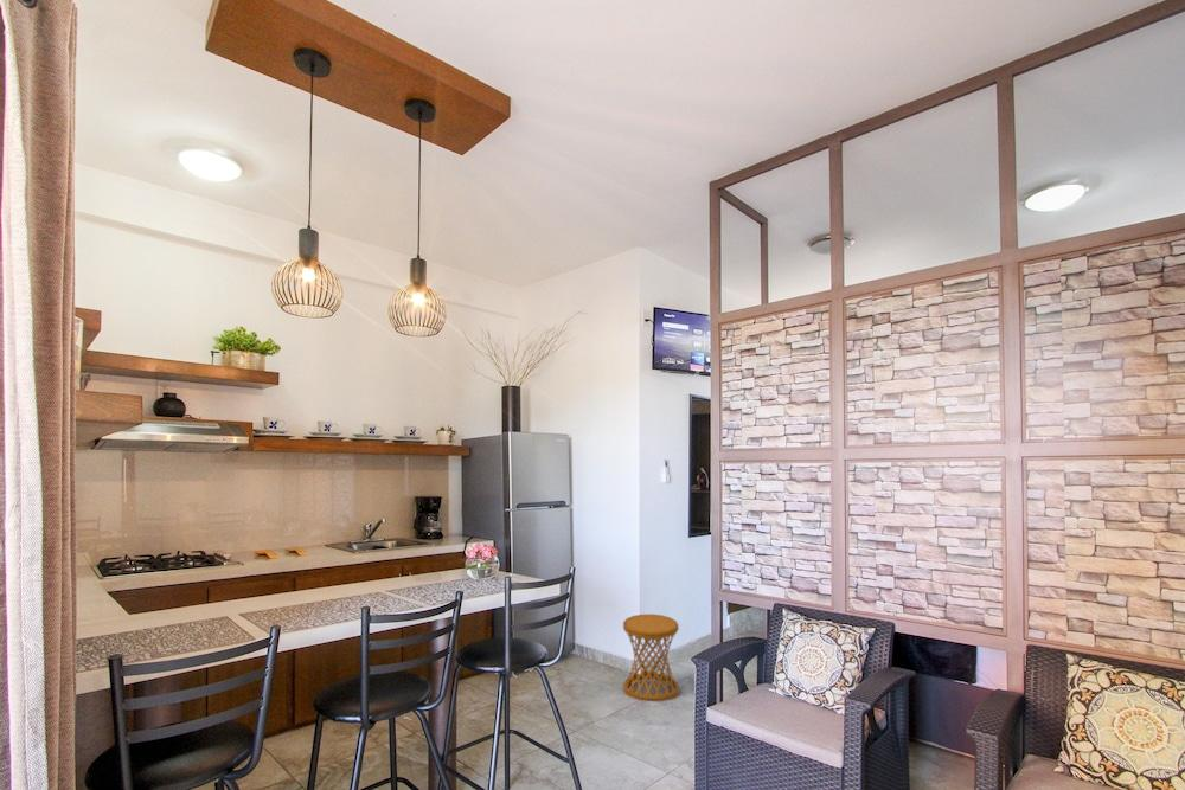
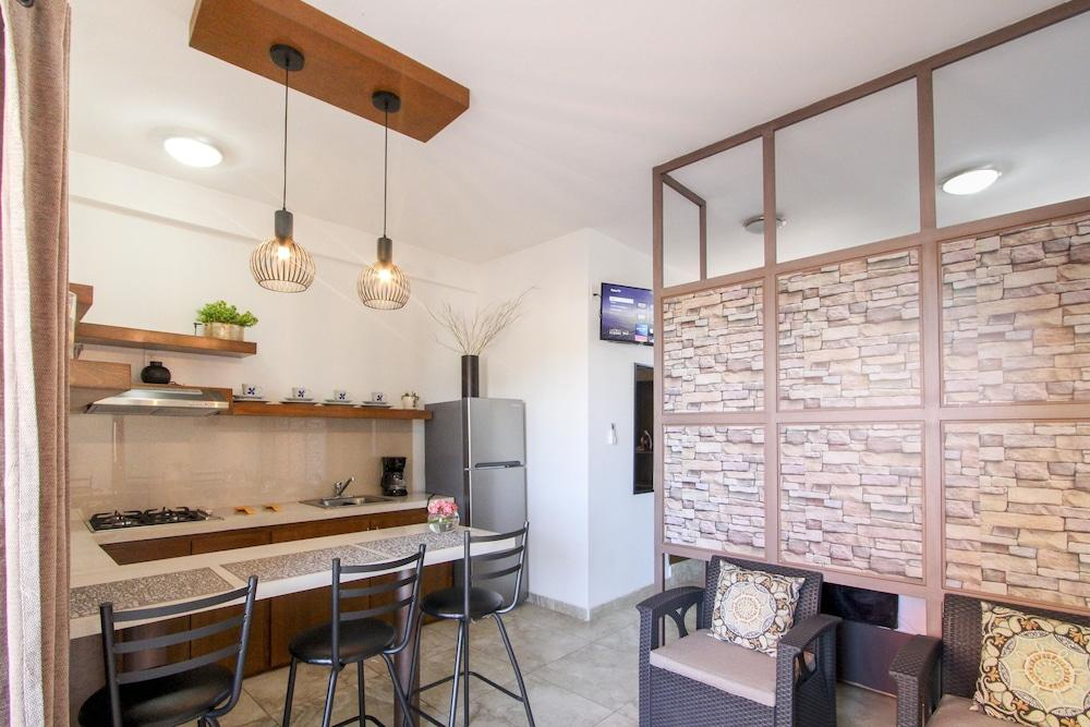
- side table (651, 656)
